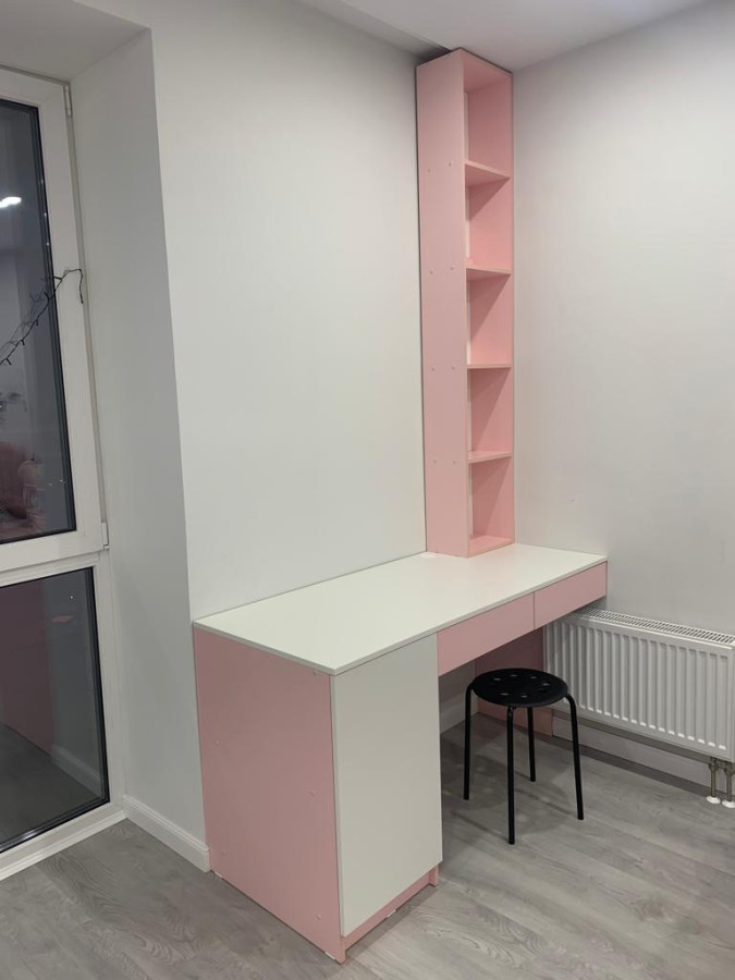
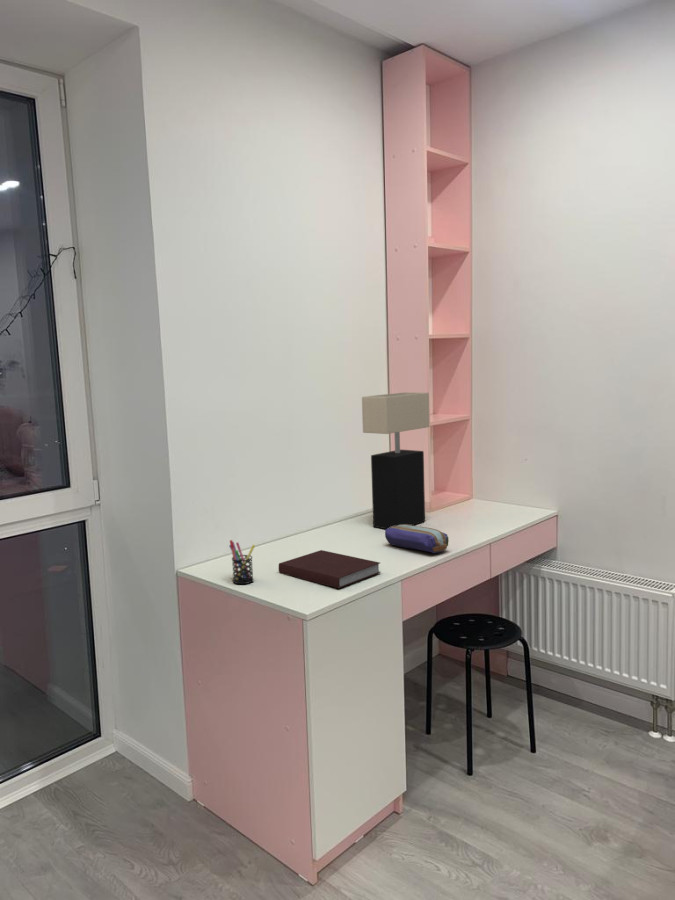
+ notebook (329, 567)
+ pencil case (416, 538)
+ table lamp (397, 460)
+ pen holder (240, 561)
